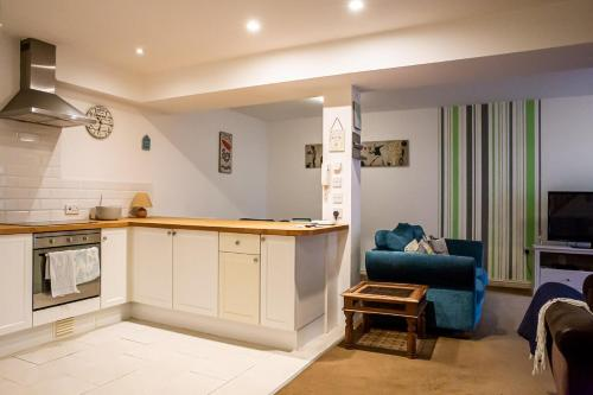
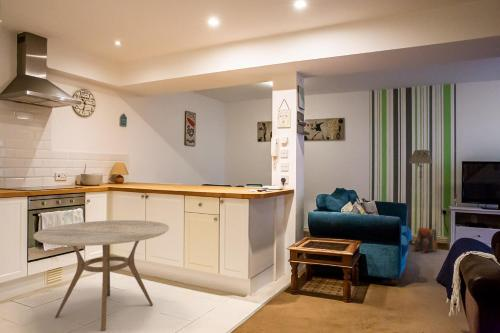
+ dining table (105, 269)
+ floor lamp (420, 196)
+ backpack (425, 239)
